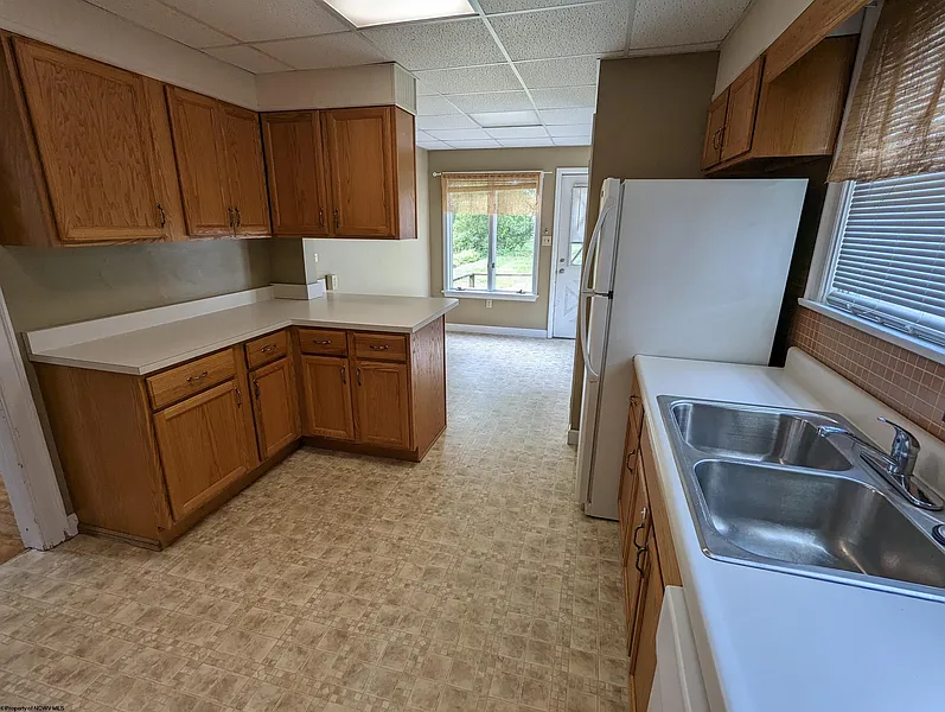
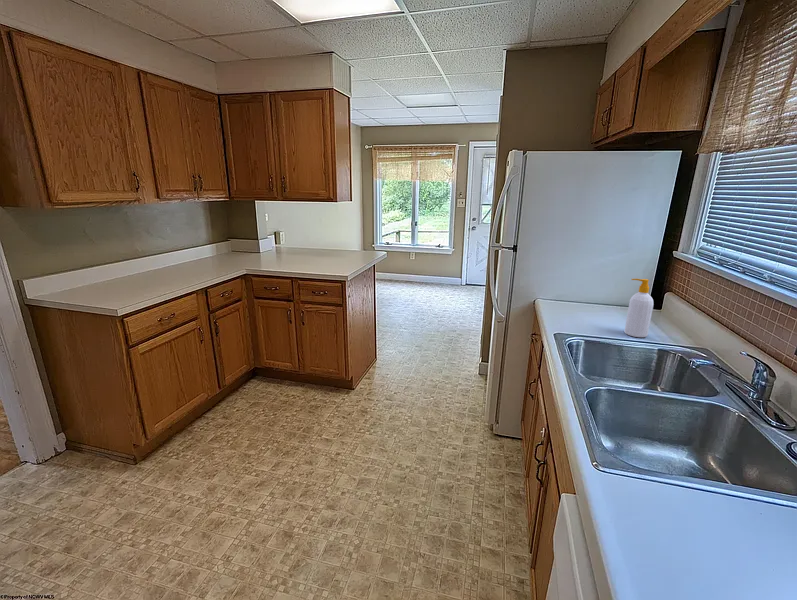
+ soap bottle (639, 307)
